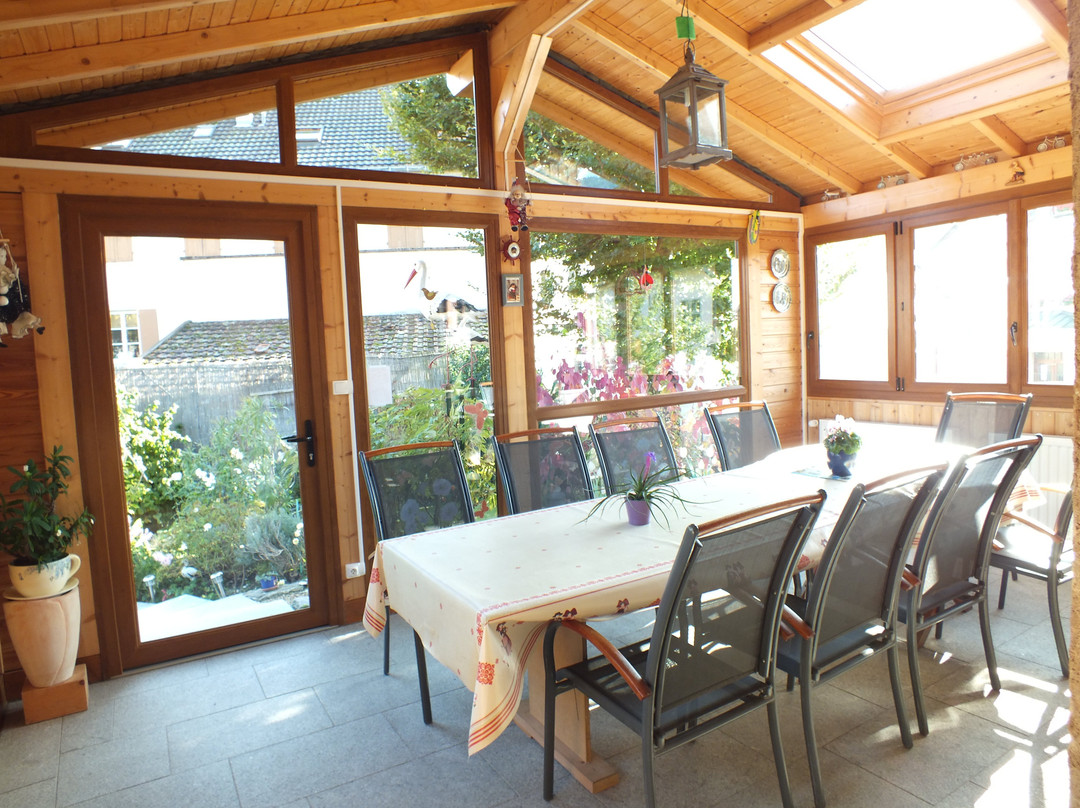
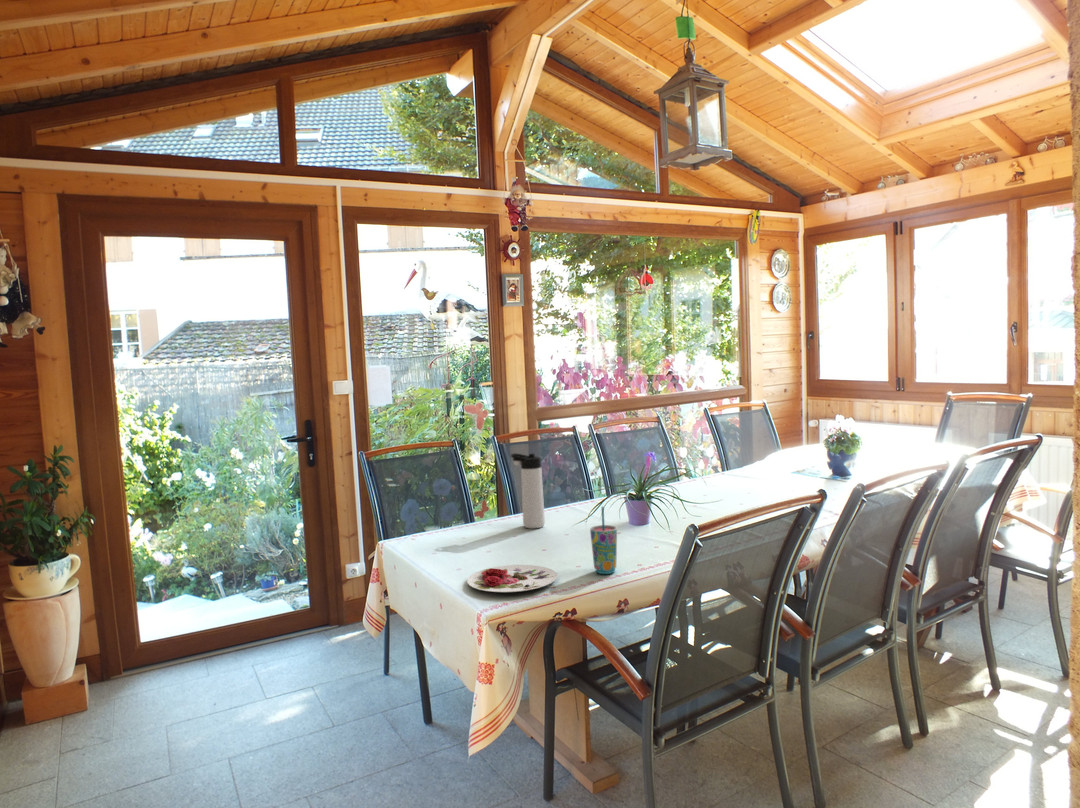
+ cup (604, 539)
+ plate (512, 577)
+ thermos bottle (527, 490)
